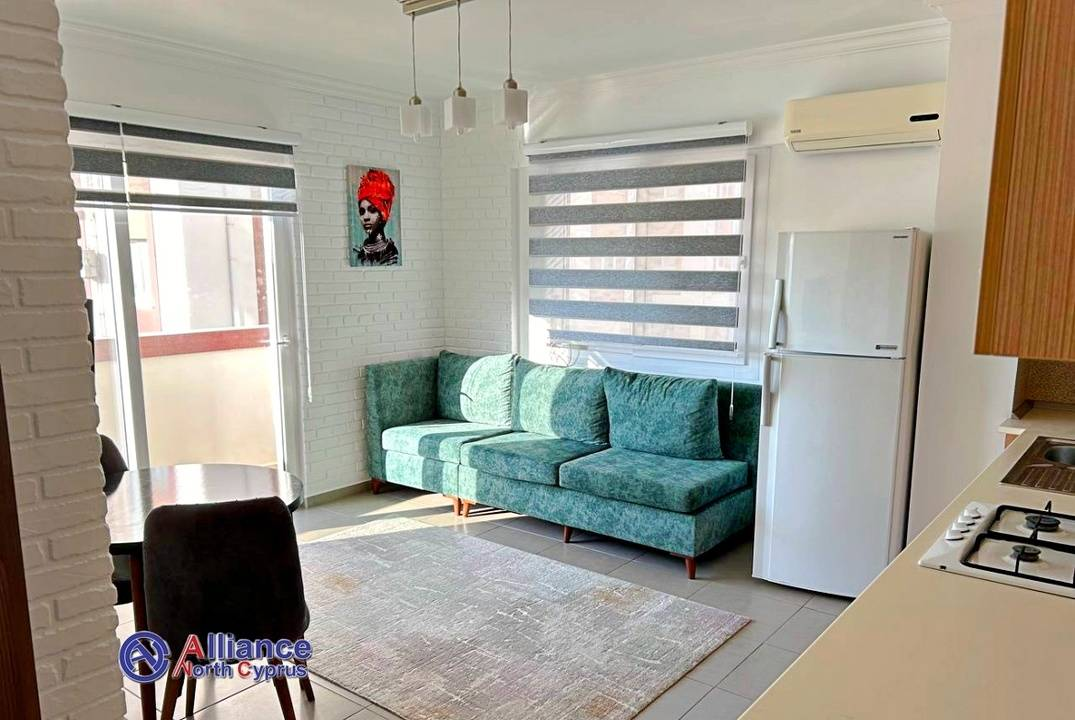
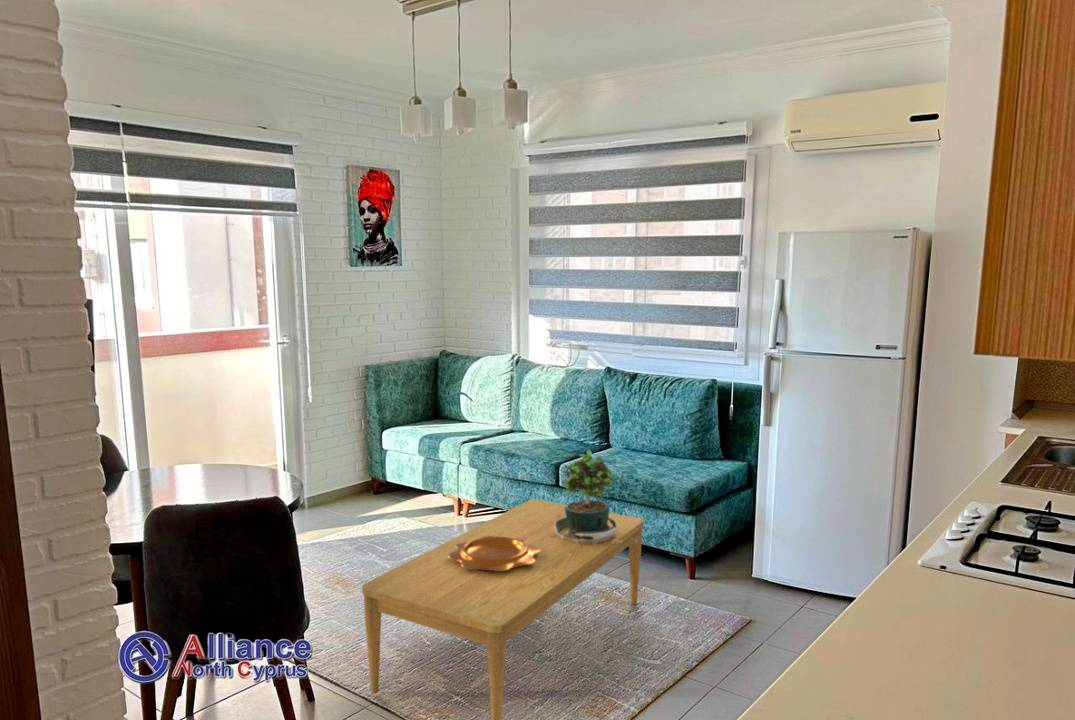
+ coffee table (519, 596)
+ decorative bowl (494, 551)
+ potted plant (592, 493)
